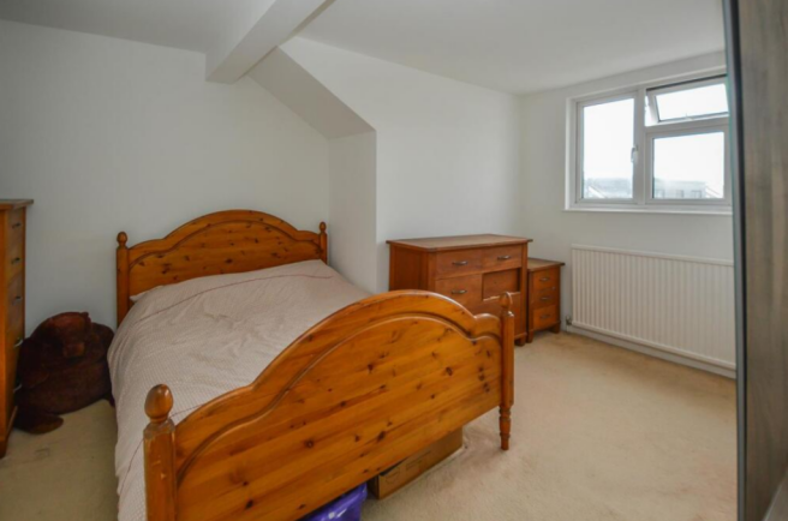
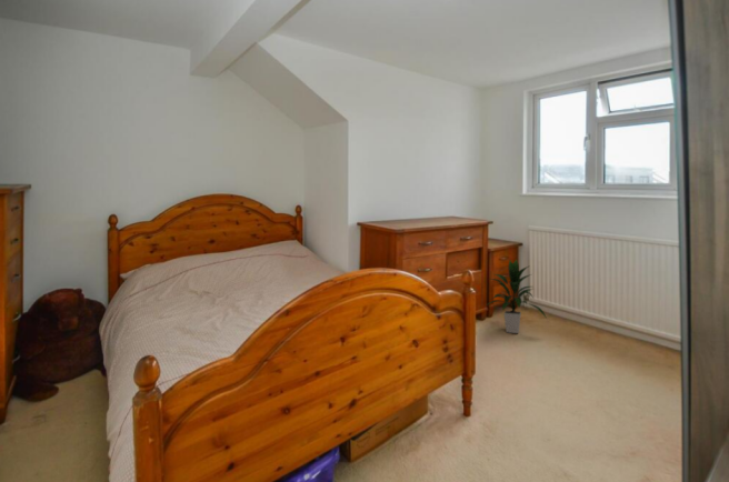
+ indoor plant (515, 295)
